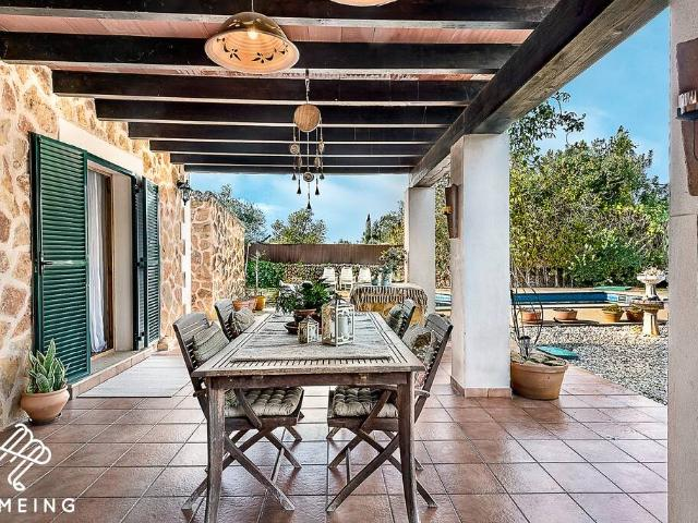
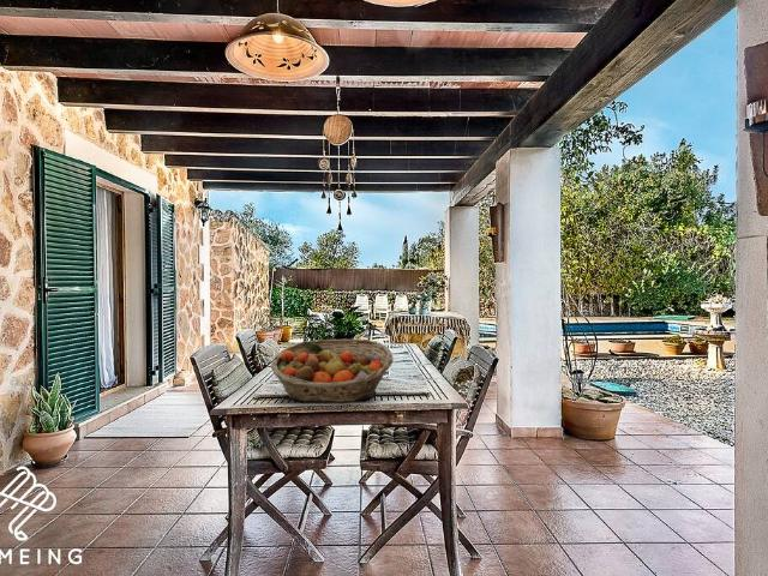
+ fruit basket (332, 368)
